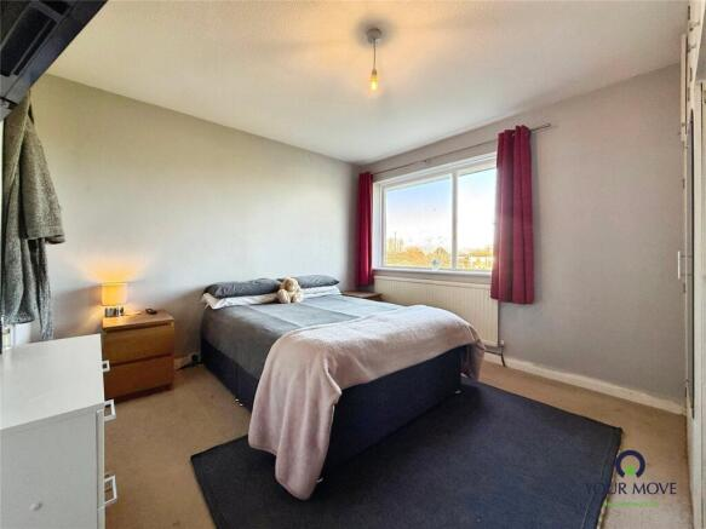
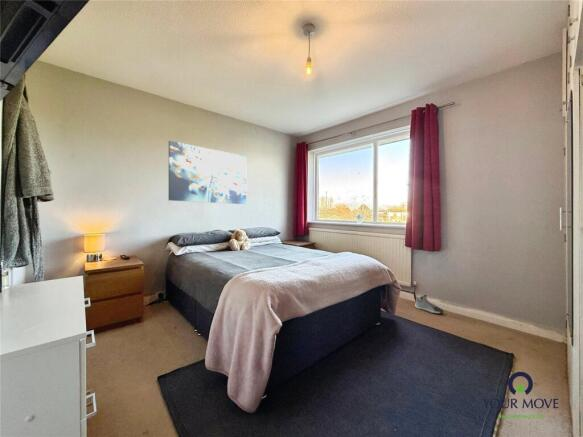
+ sneaker (428, 303)
+ wall art (211, 176)
